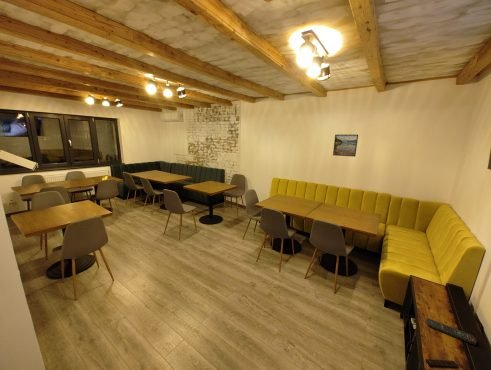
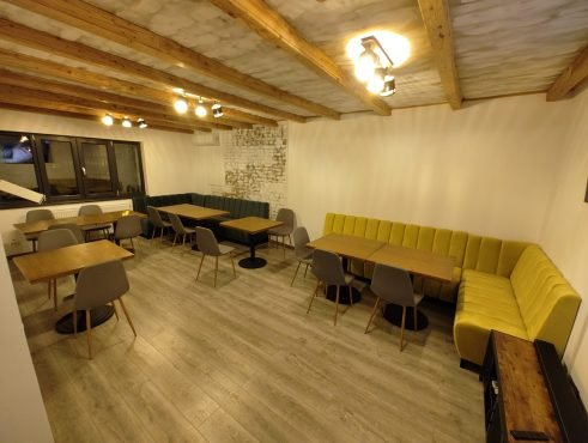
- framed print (345, 145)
- remote control (450, 330)
